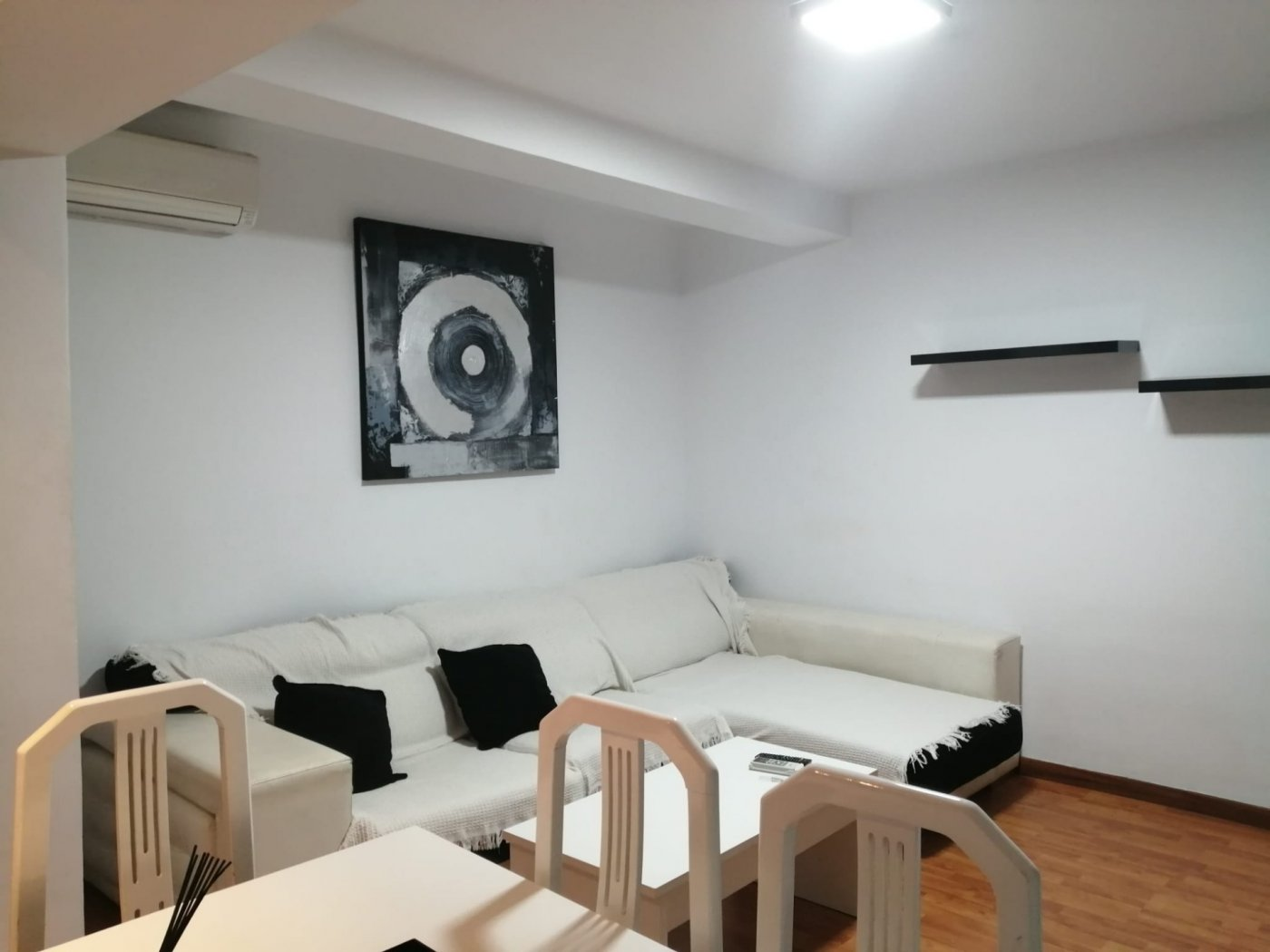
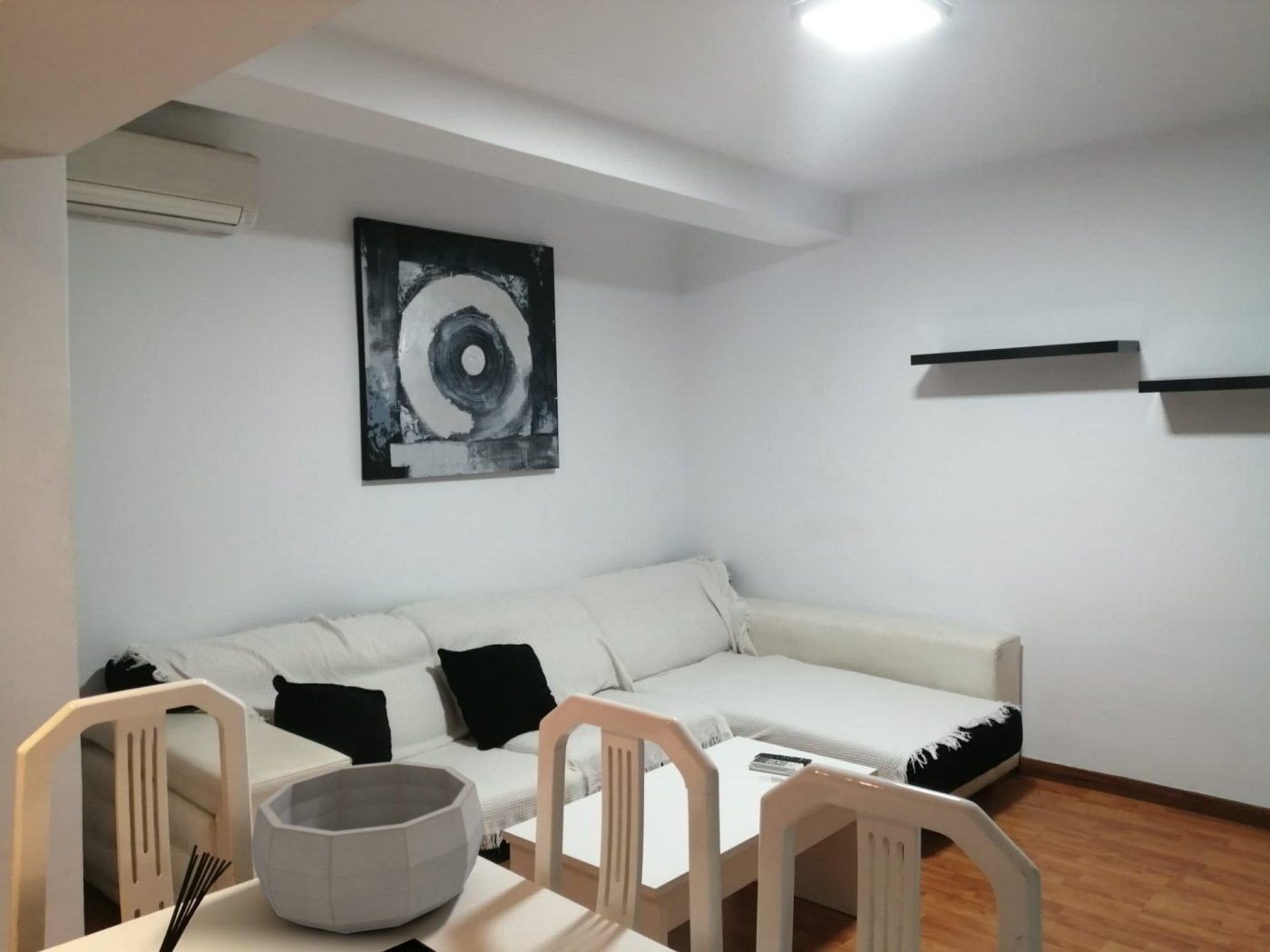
+ decorative bowl (370, 844)
